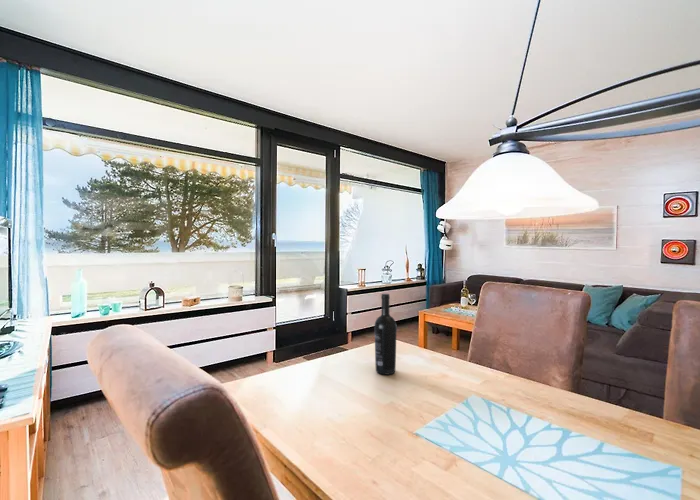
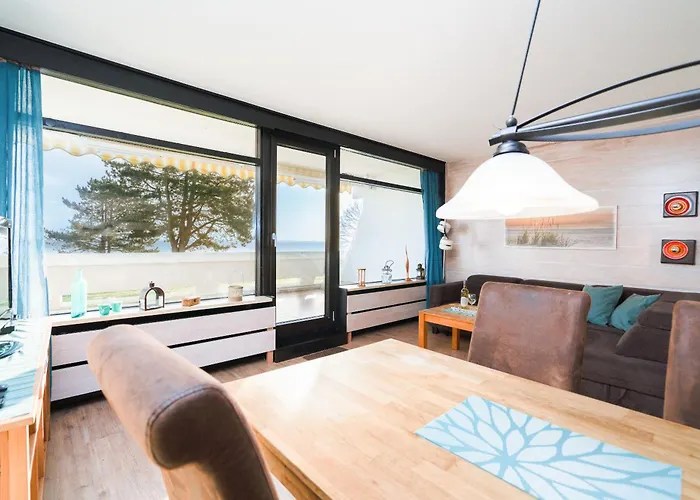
- wine bottle (385, 332)
